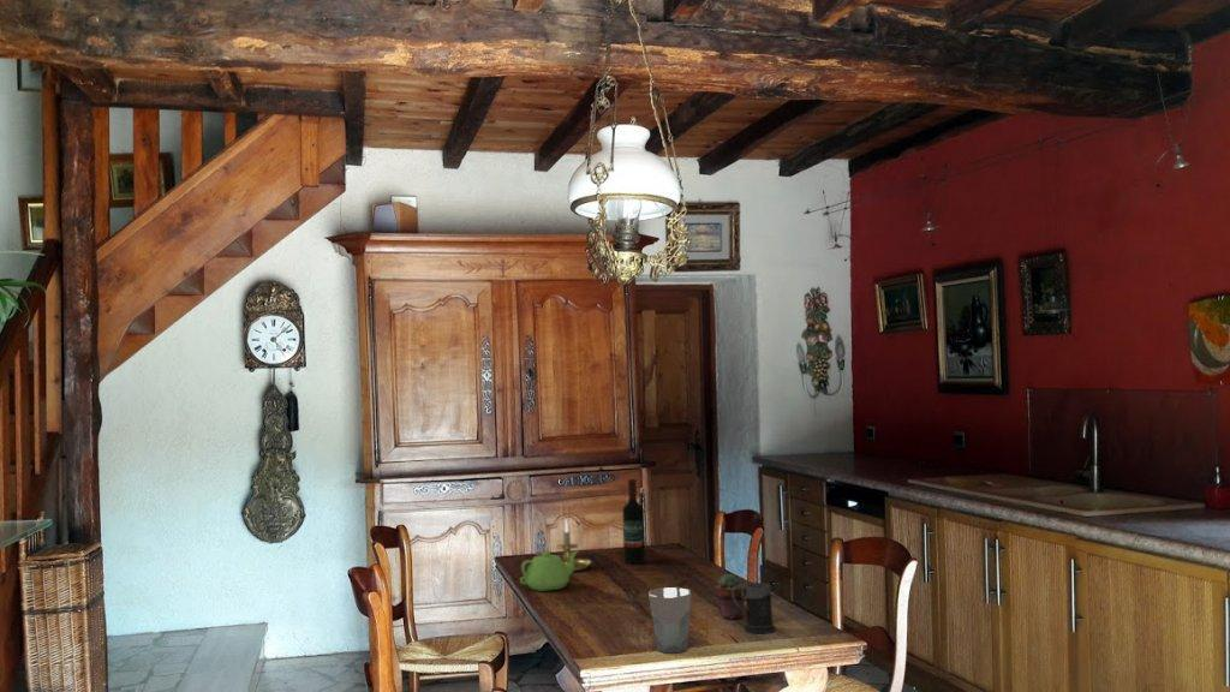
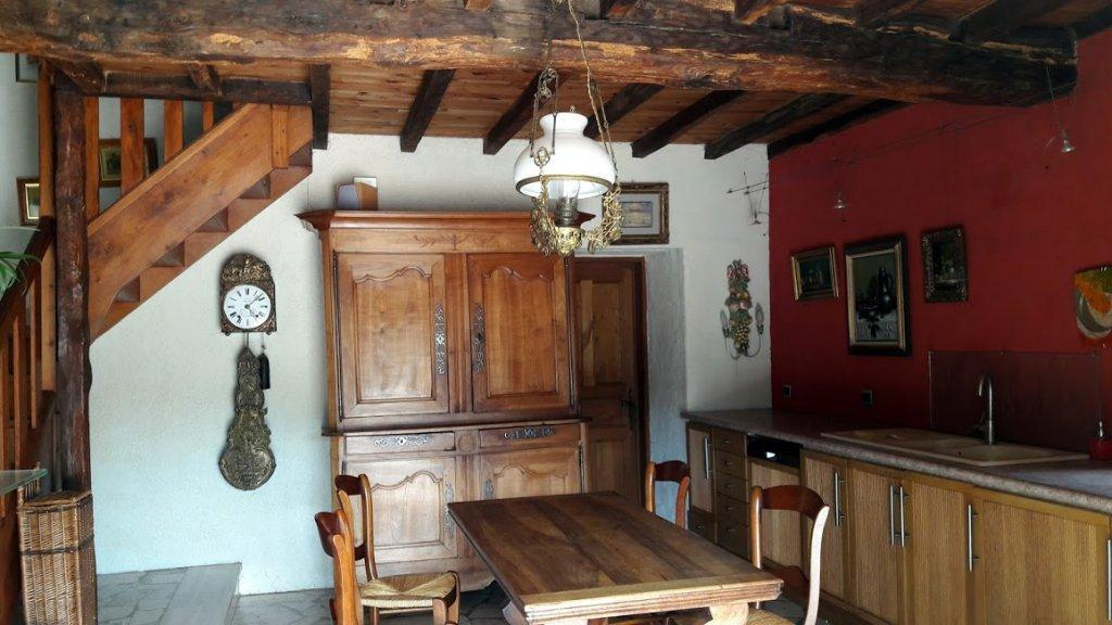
- candle holder (563, 543)
- drinking glass (670, 620)
- mug (752, 607)
- teapot (550, 569)
- wine bottle (633, 520)
- potted succulent (730, 595)
